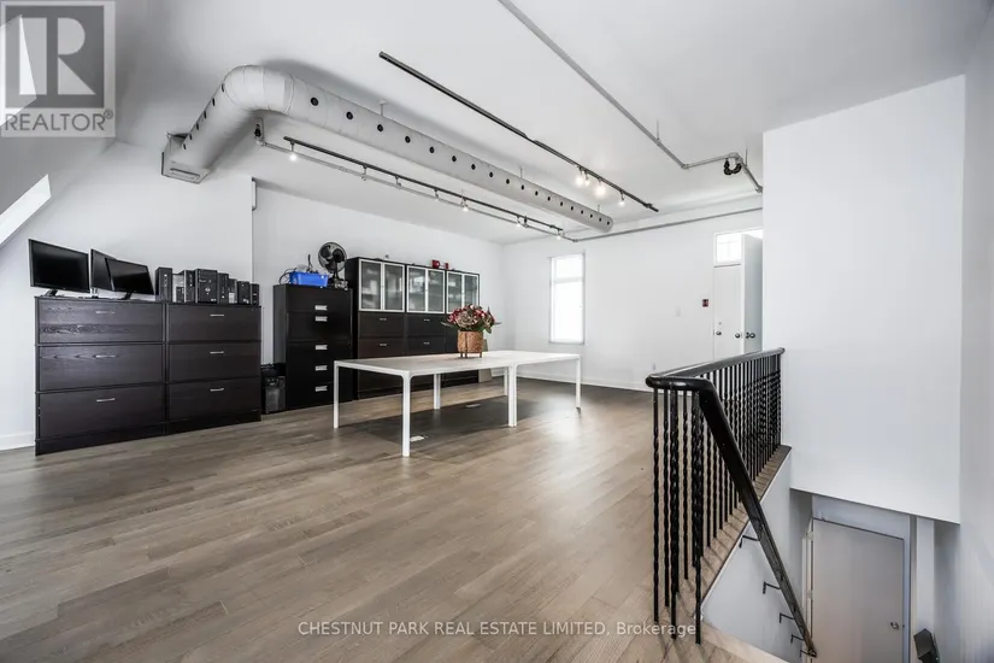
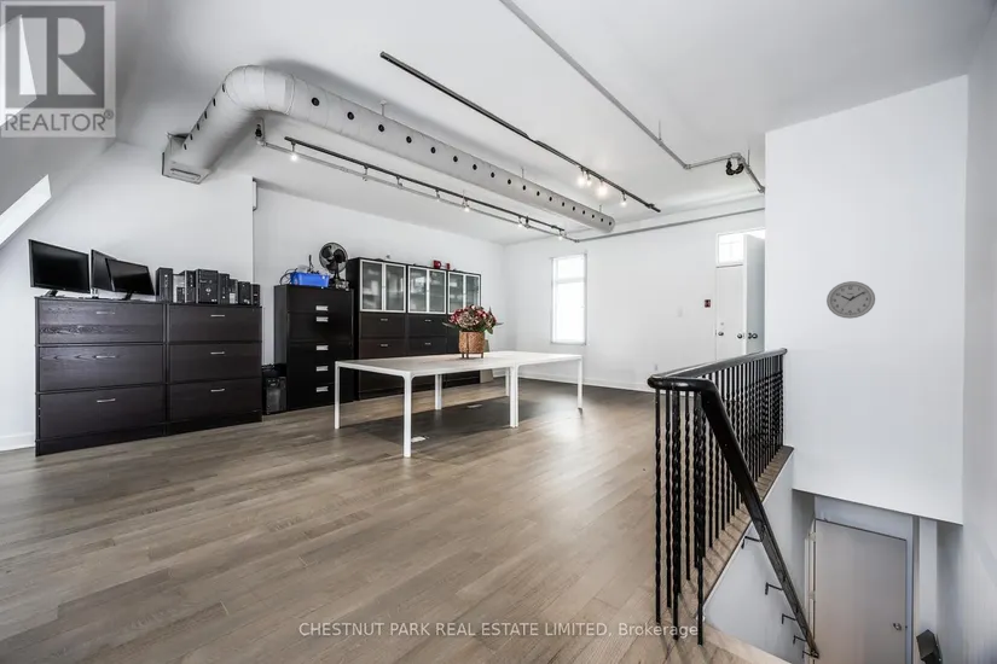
+ wall clock (850, 299)
